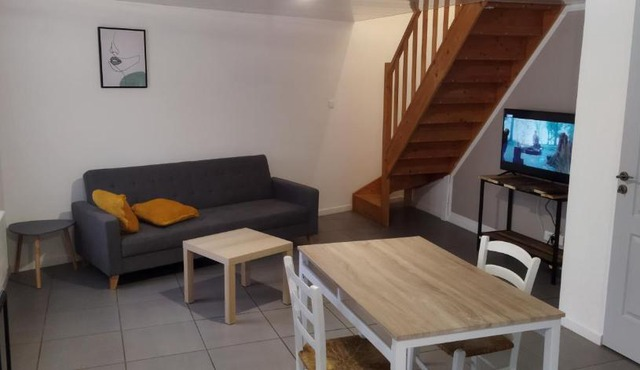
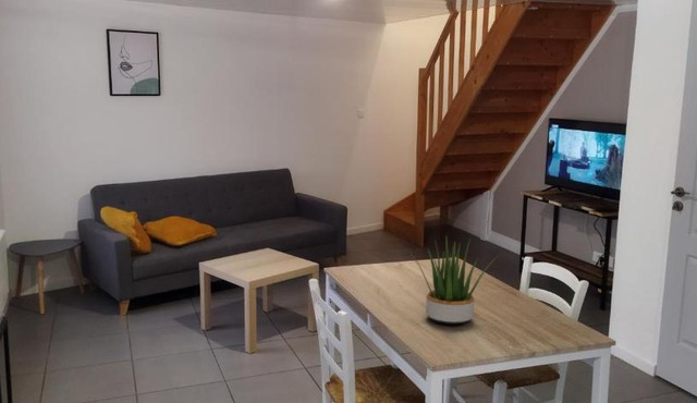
+ potted plant (451, 280)
